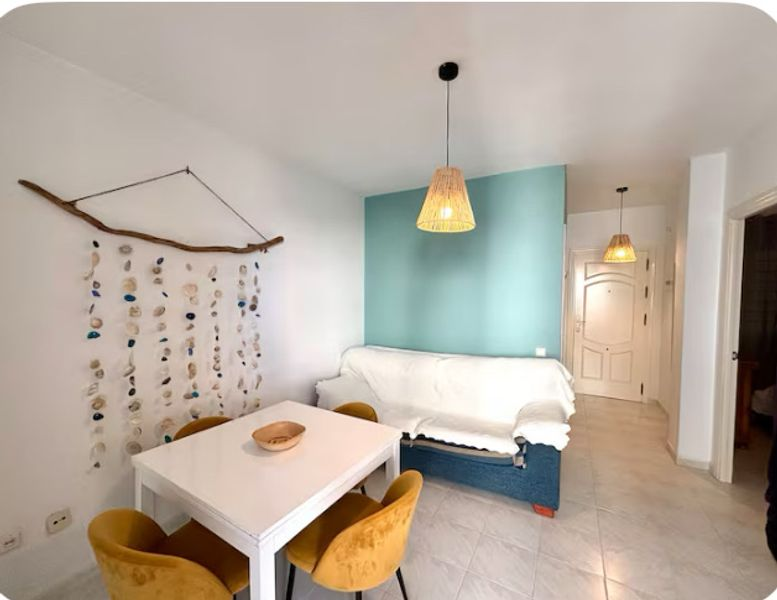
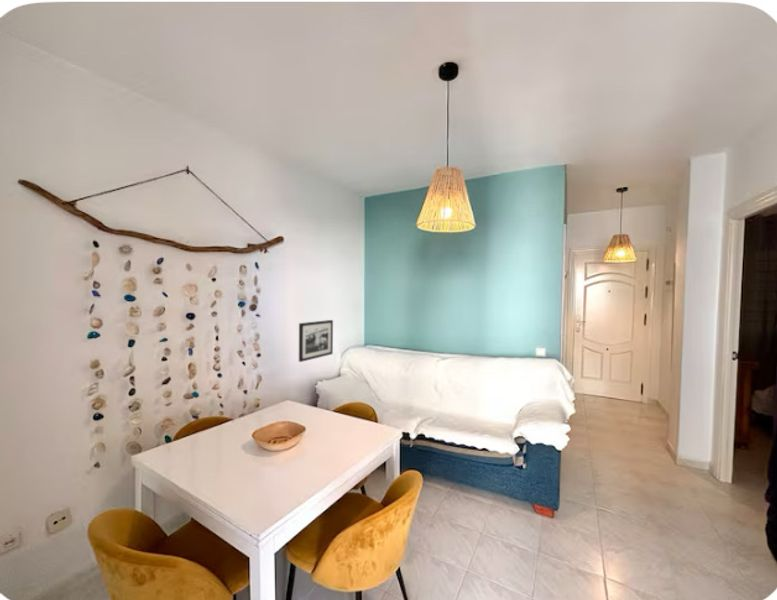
+ picture frame (316, 339)
